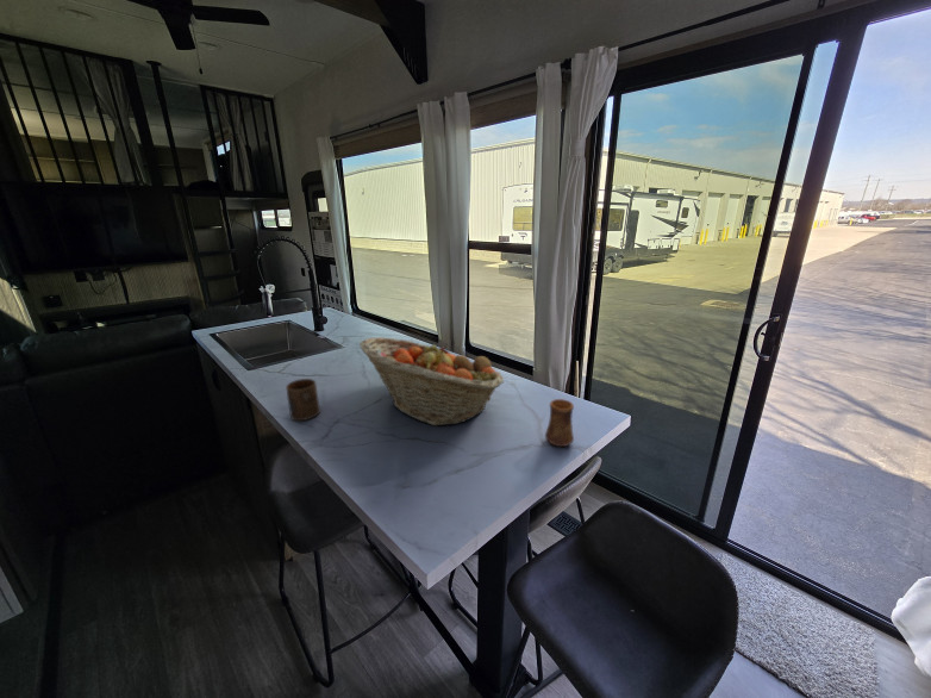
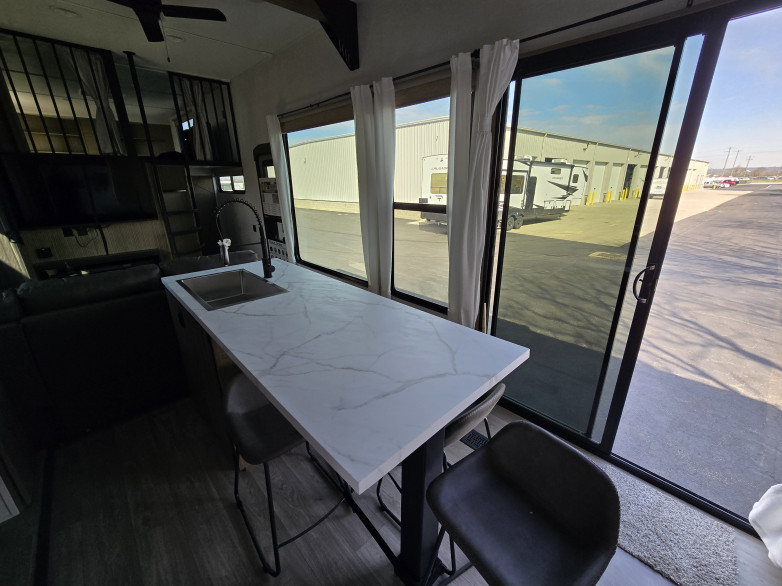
- cup (302, 399)
- fruit basket (431, 370)
- cup (560, 422)
